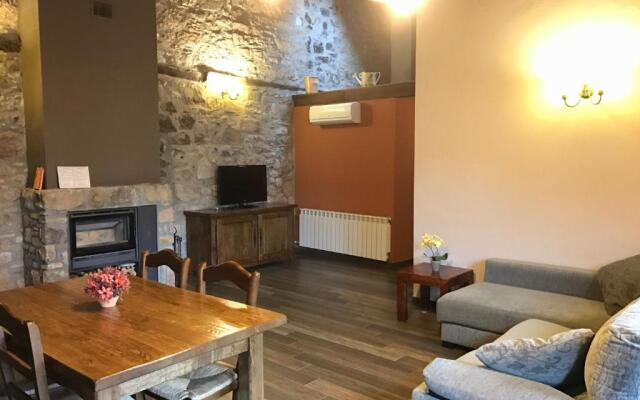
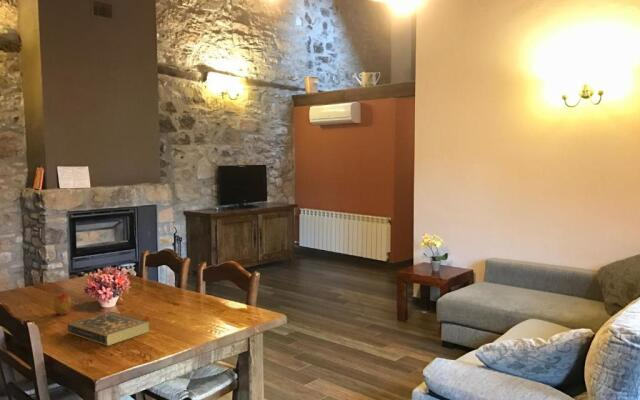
+ book (108, 327)
+ apple (61, 302)
